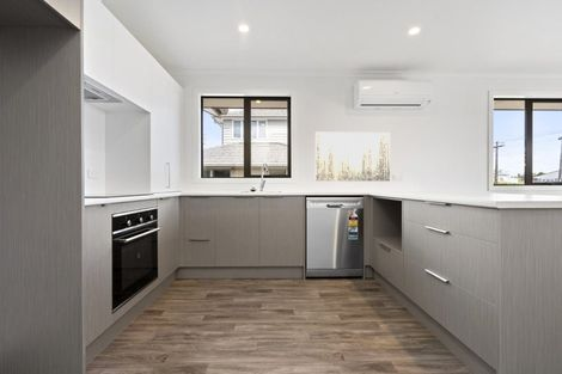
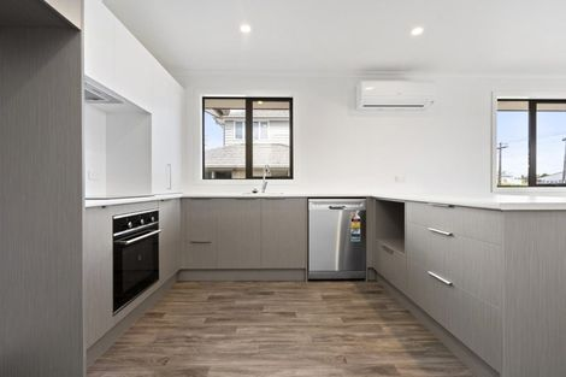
- wall art (352, 157)
